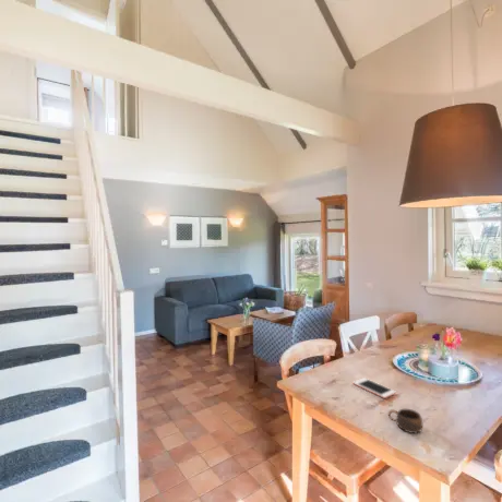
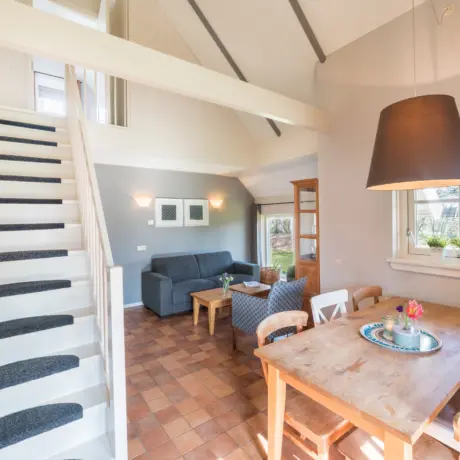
- cell phone (373, 387)
- cup (405, 418)
